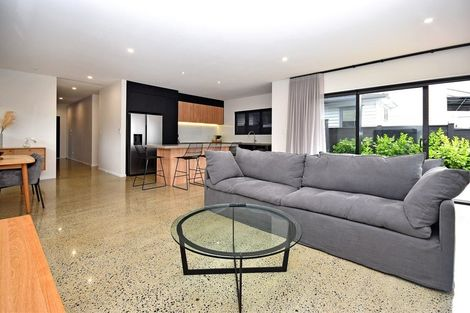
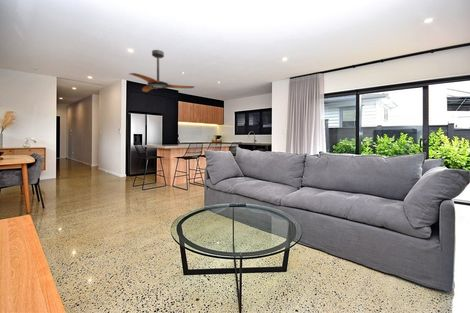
+ ceiling fan (158, 71)
